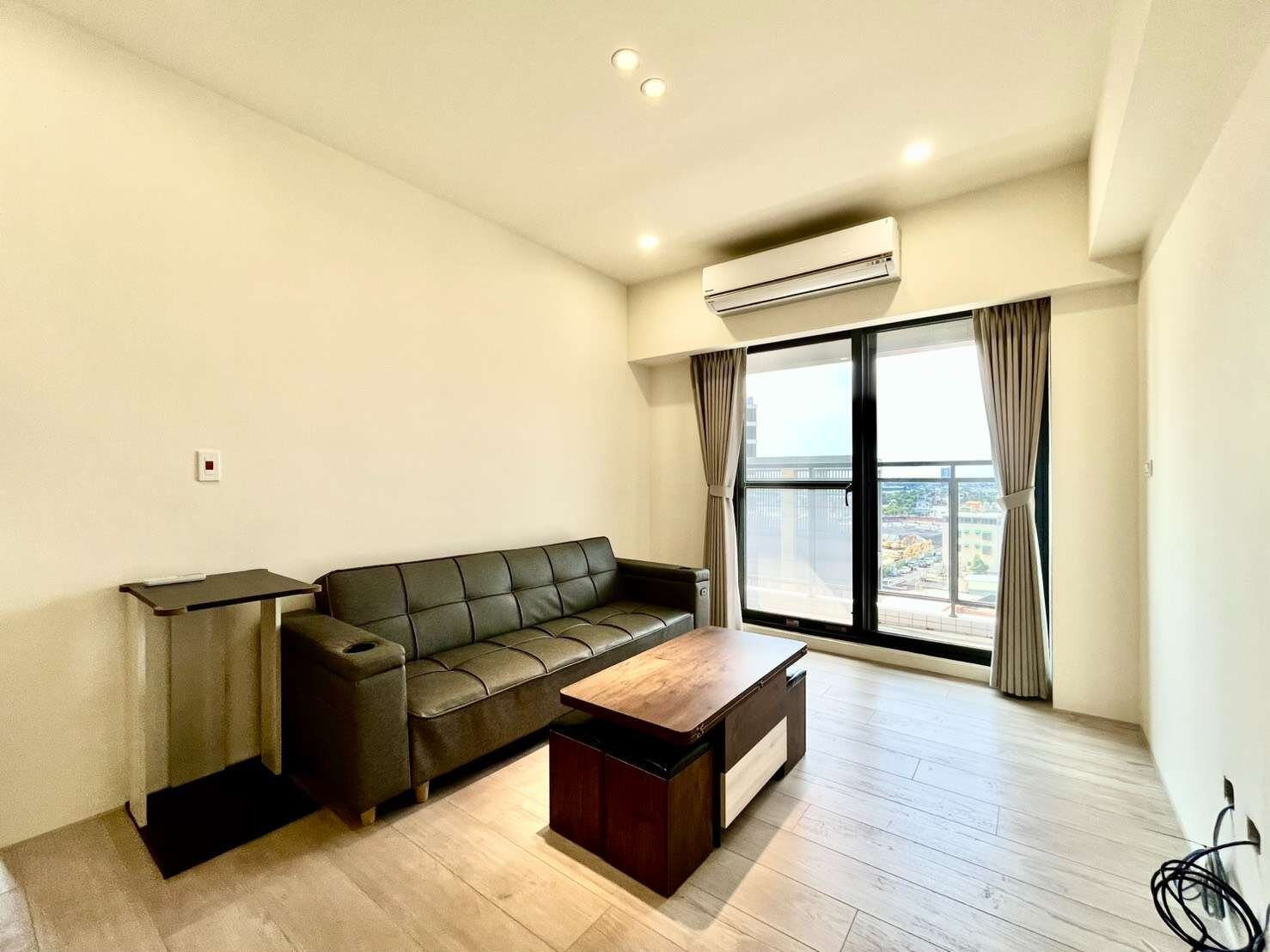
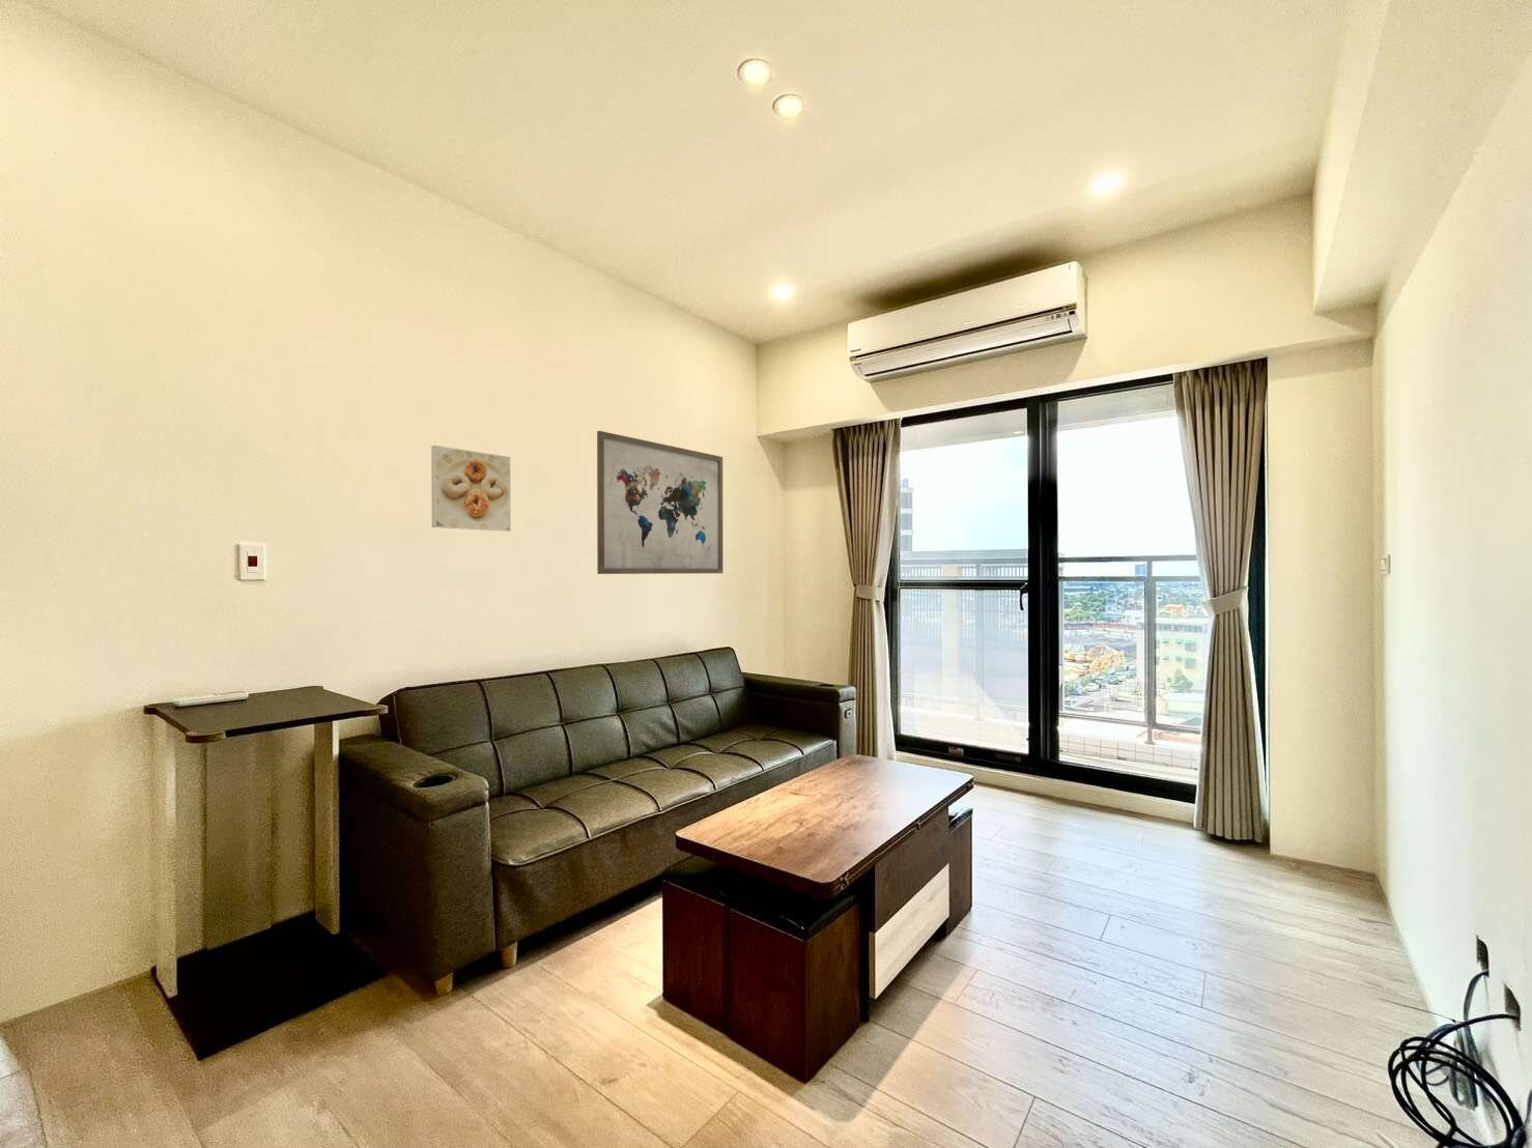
+ wall art (667, 509)
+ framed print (473, 490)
